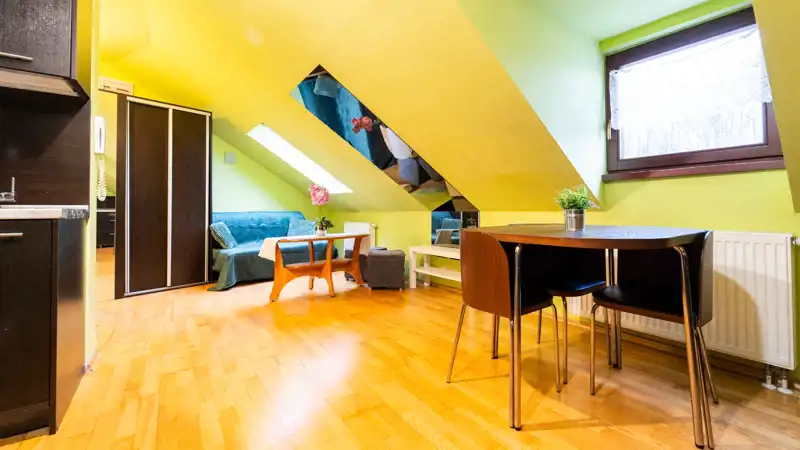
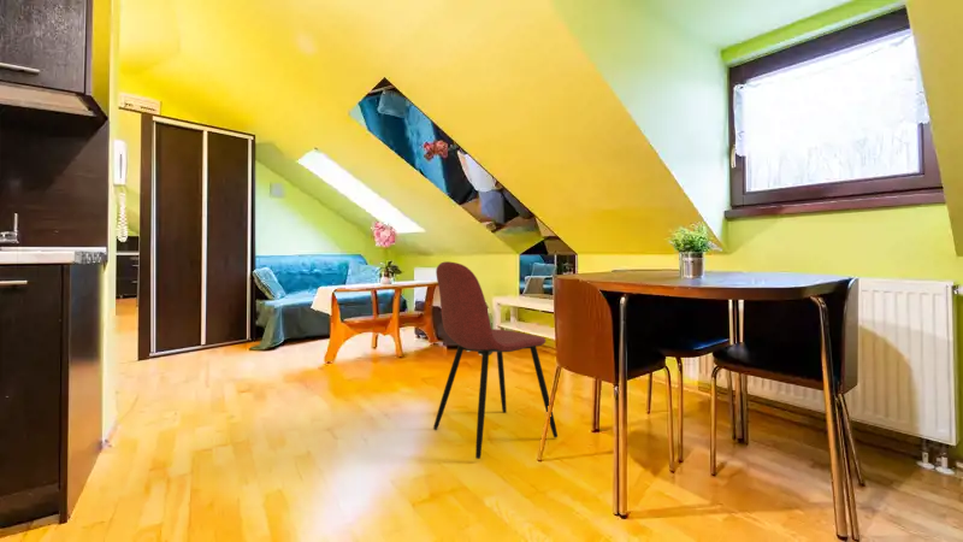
+ dining chair (494, 347)
